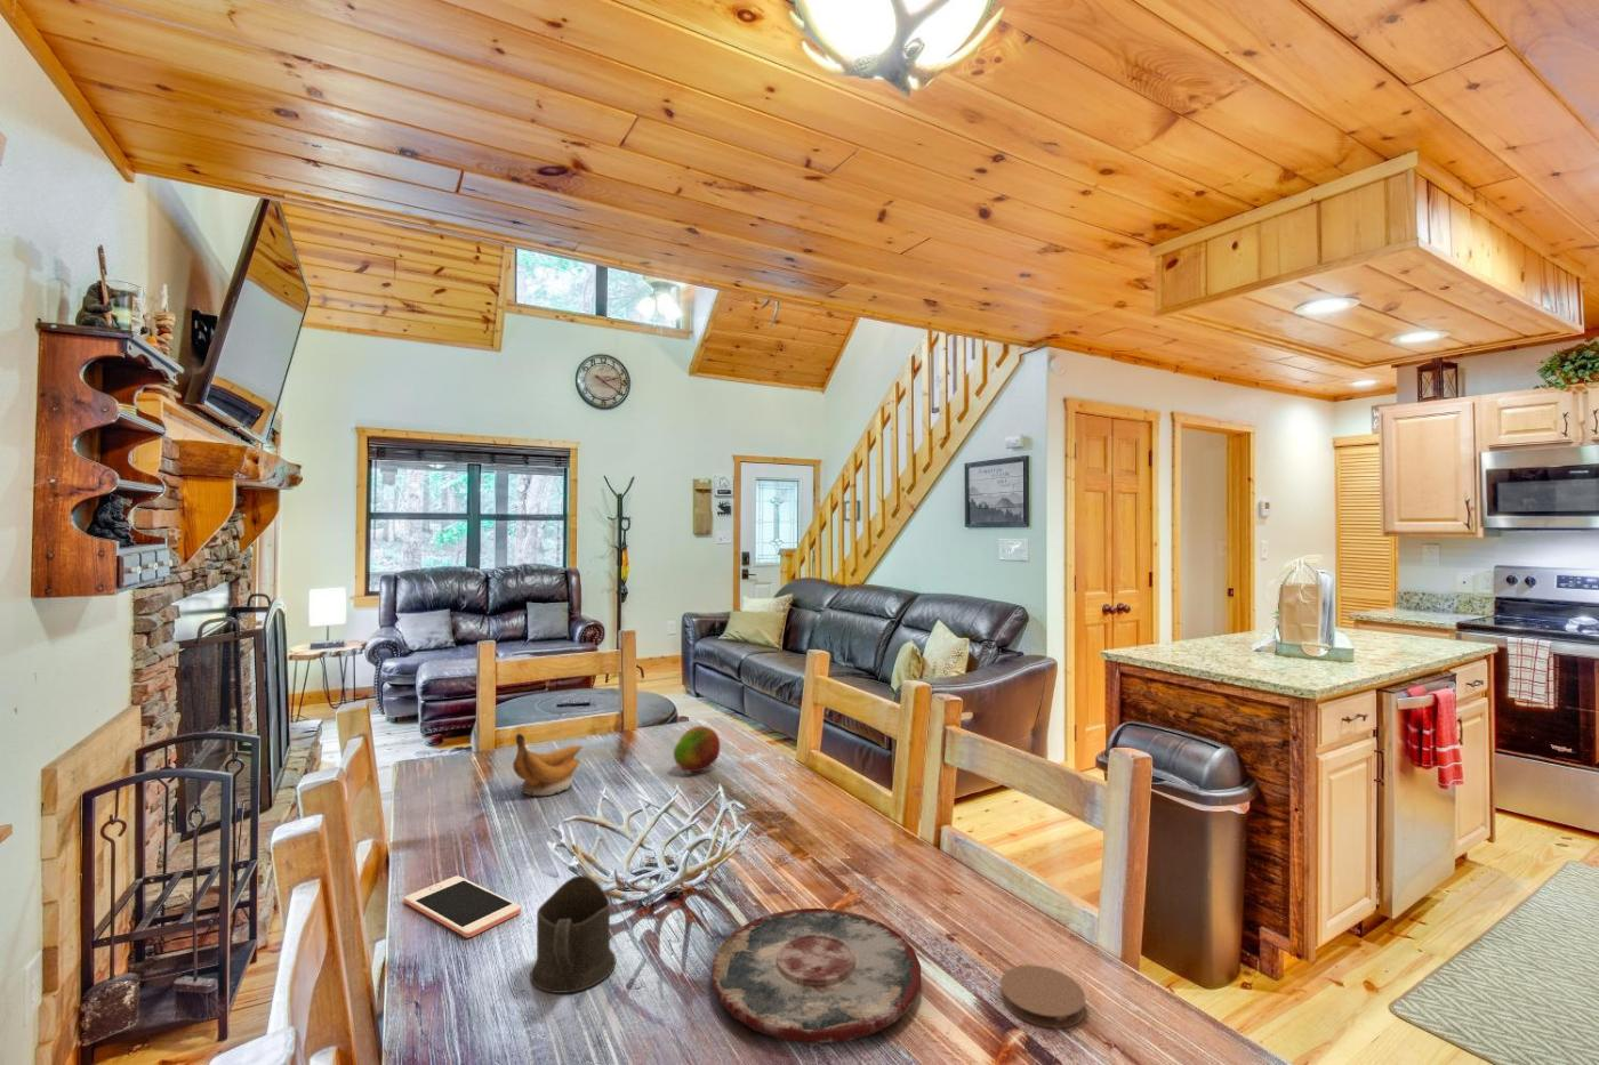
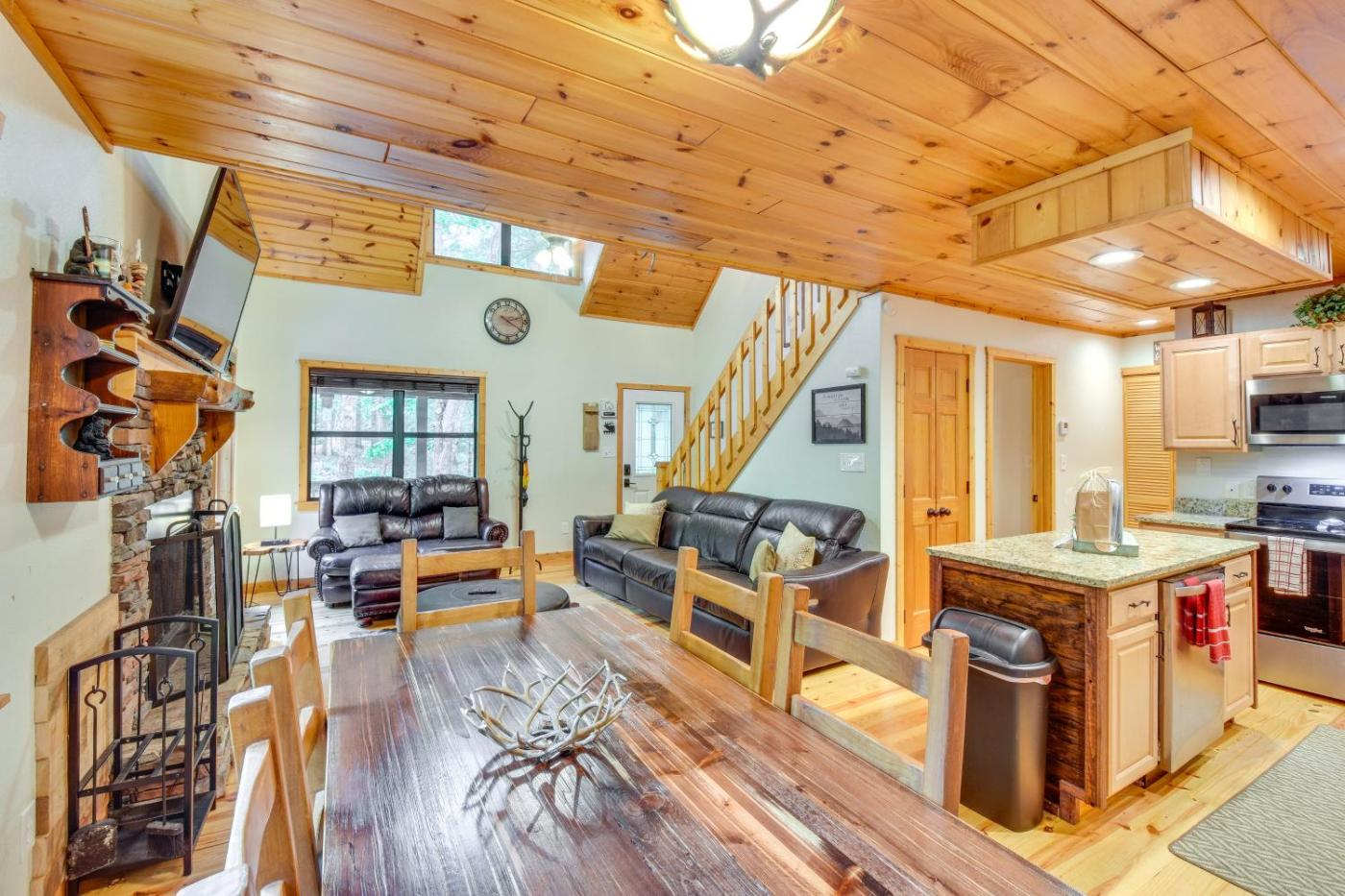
- coaster (1041, 994)
- cell phone (461, 905)
- fruit (697, 749)
- banana (548, 757)
- cup (571, 935)
- plate (816, 966)
